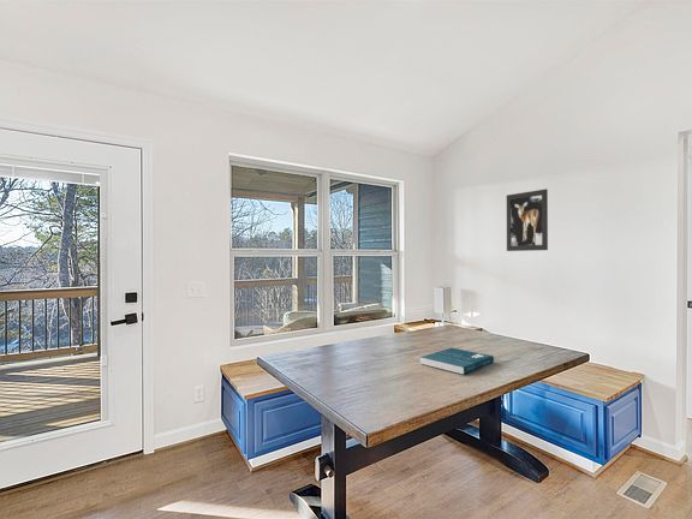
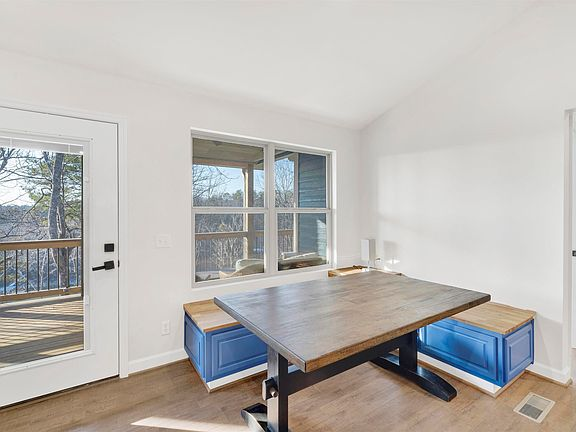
- book (457, 359)
- wall art (525, 221)
